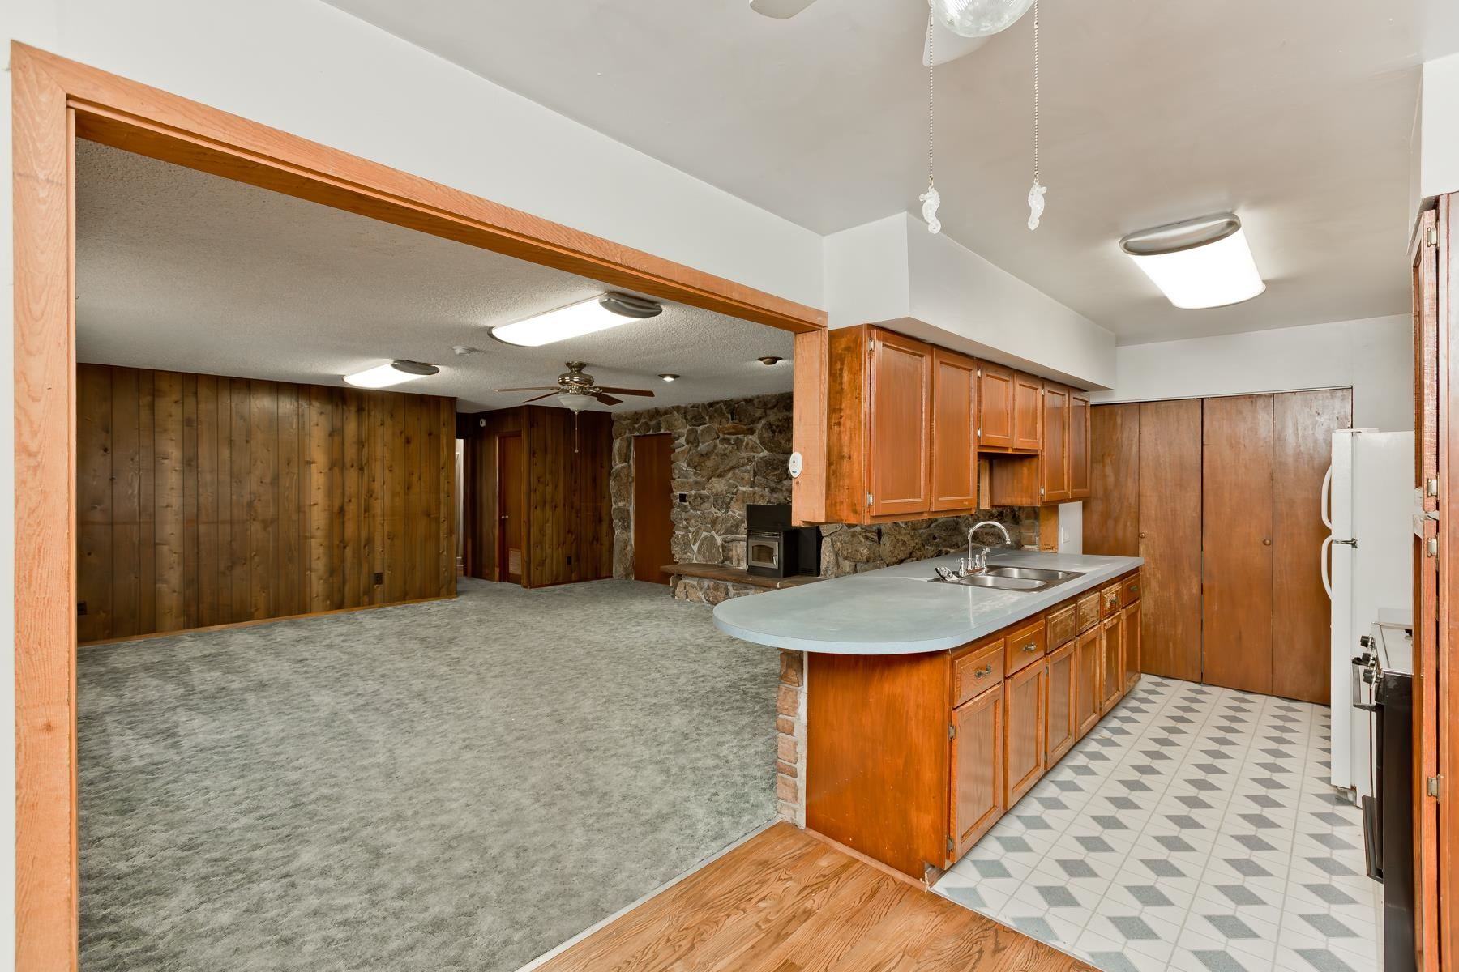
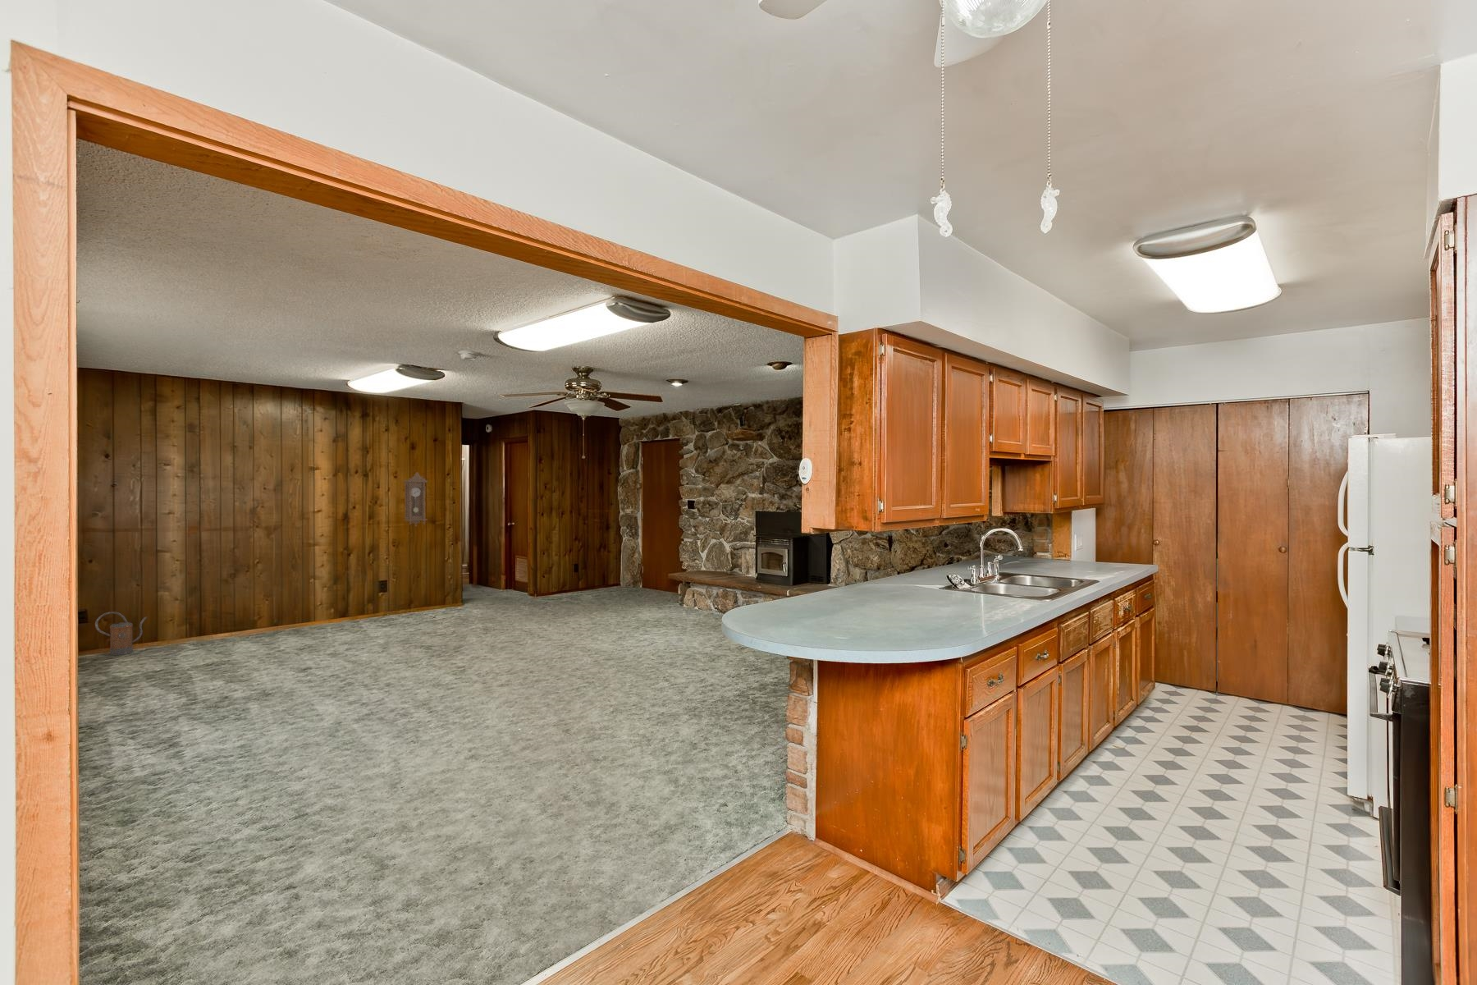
+ watering can (122, 631)
+ pendulum clock (415, 499)
